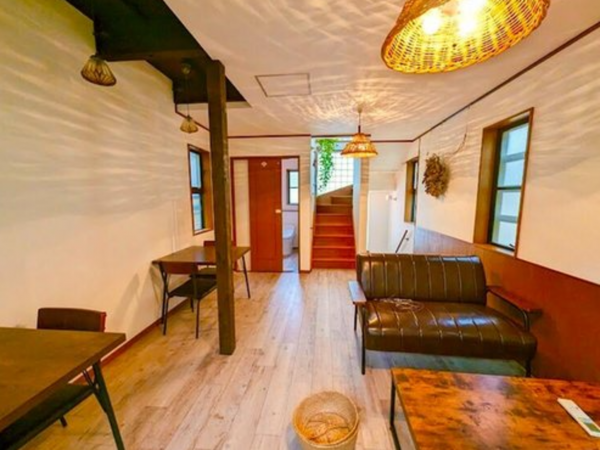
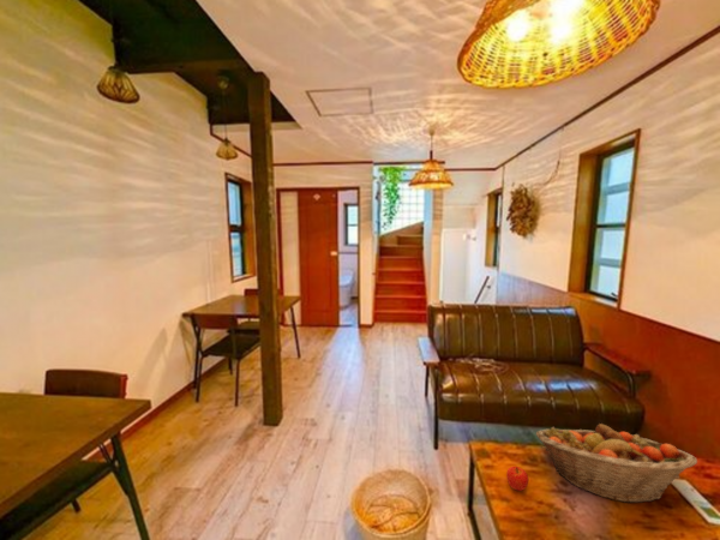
+ fruit basket (607, 454)
+ fruit (517, 478)
